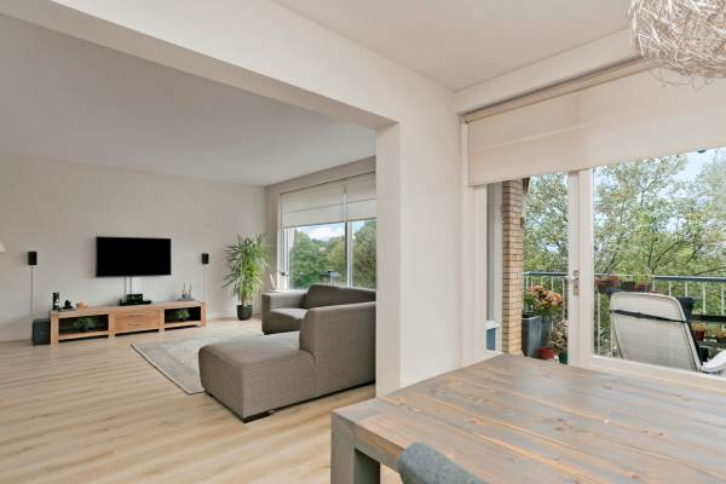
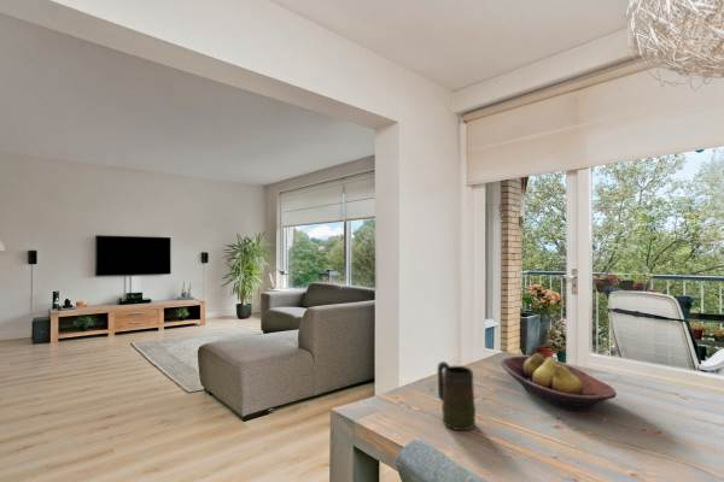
+ mug (454, 393)
+ fruit bowl (551, 375)
